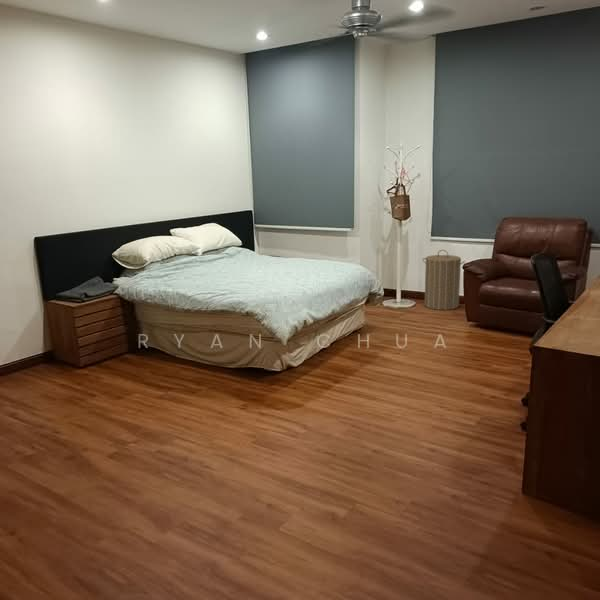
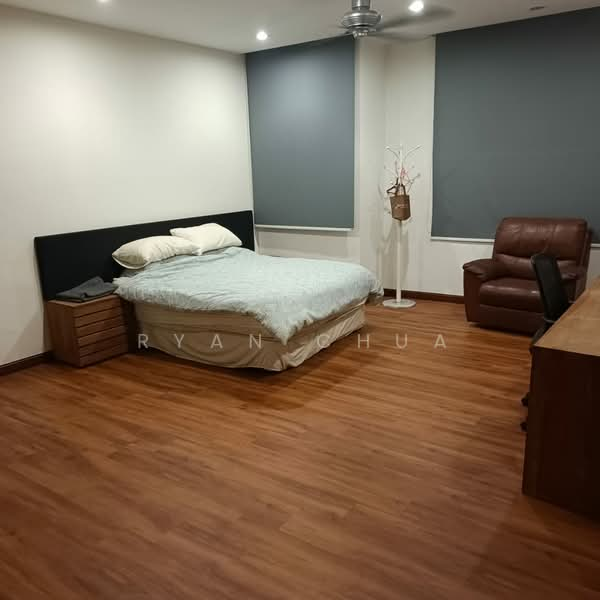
- laundry hamper (442, 278)
